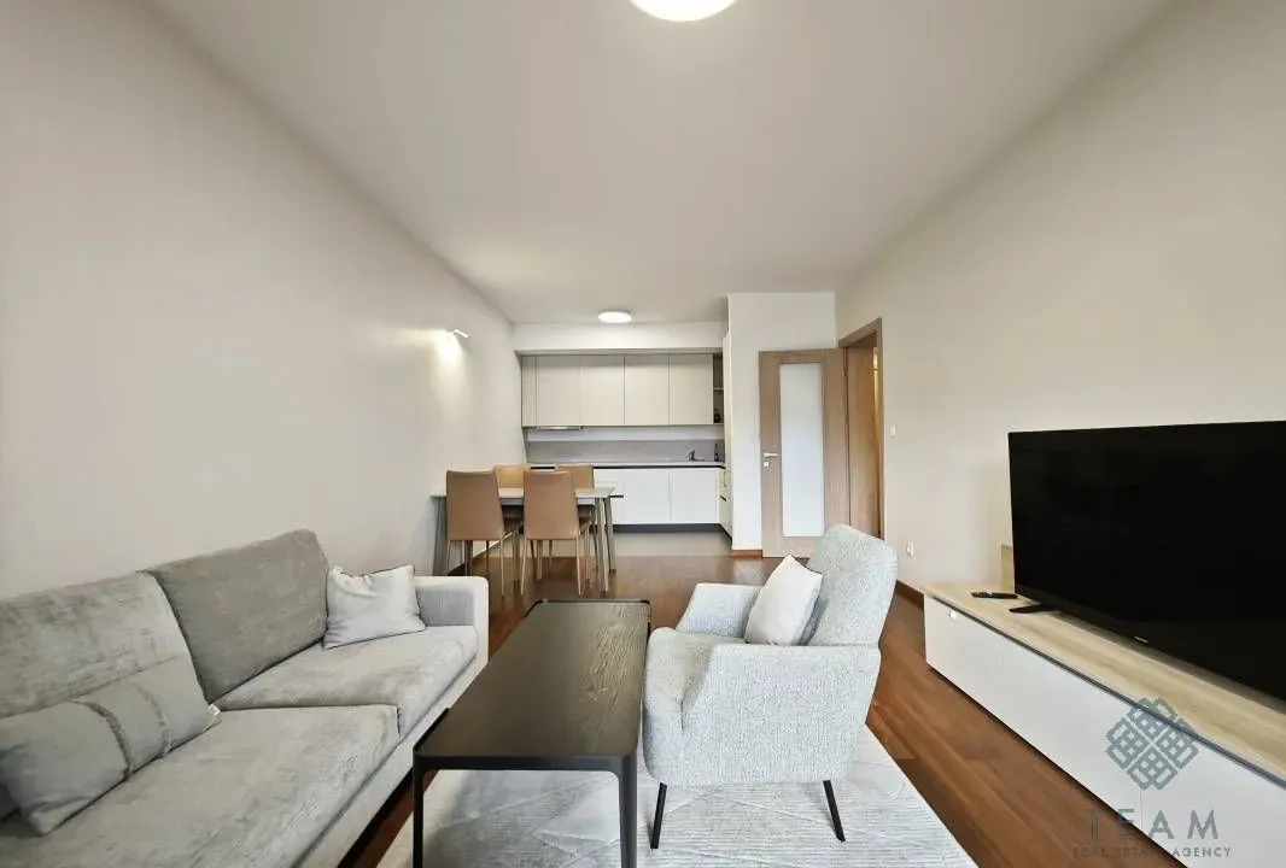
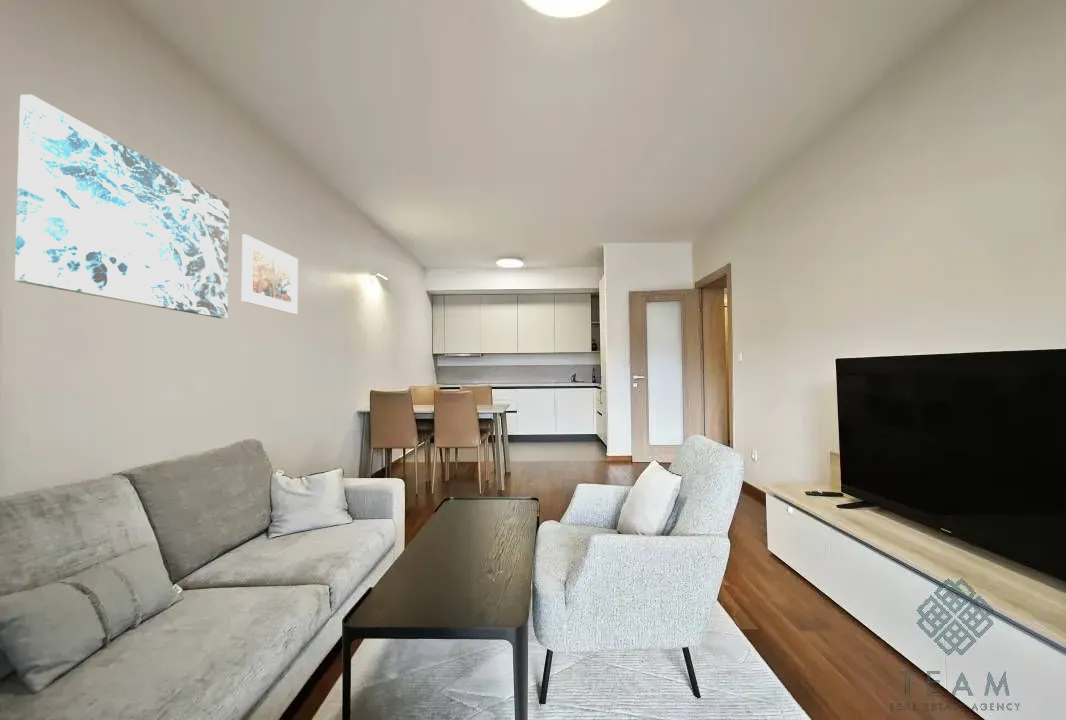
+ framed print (272, 278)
+ wall art (147, 232)
